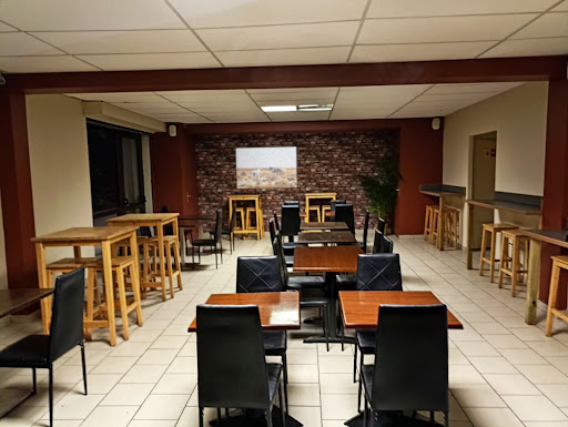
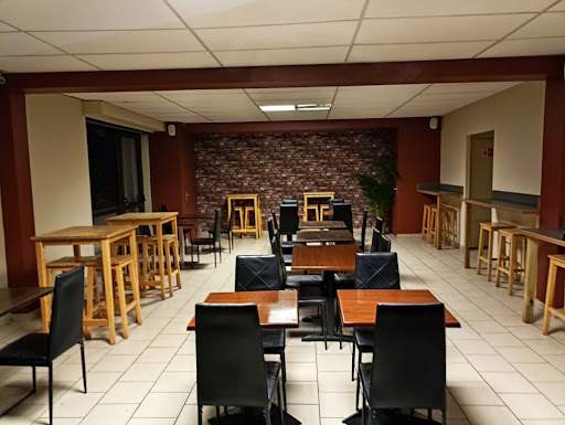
- wall art (266, 167)
